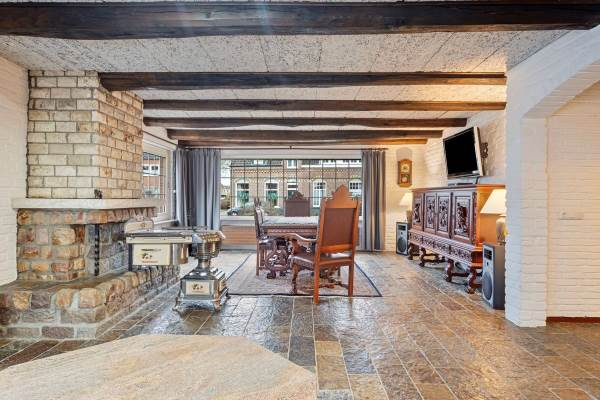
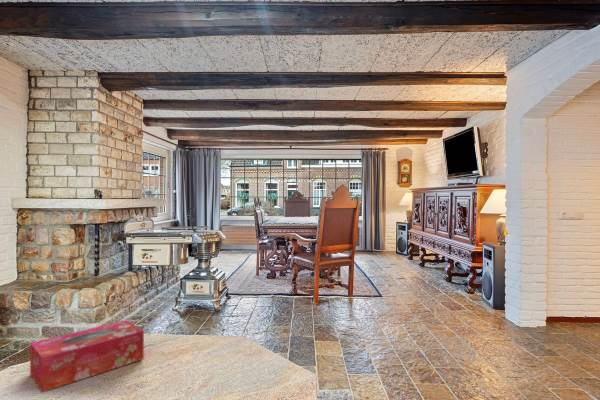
+ tissue box (89, 351)
